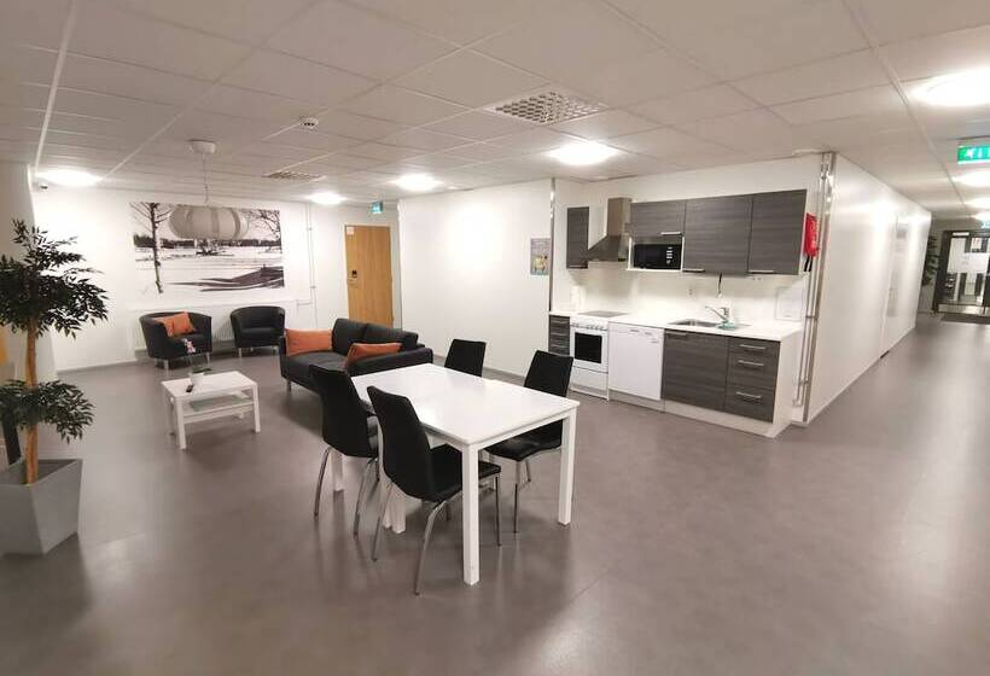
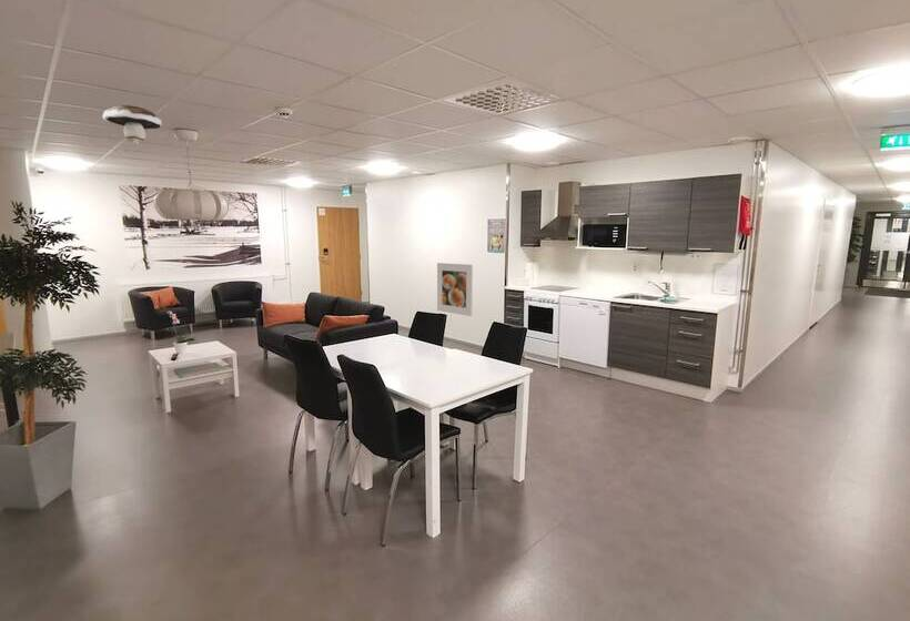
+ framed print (454, 288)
+ mushroom (133, 125)
